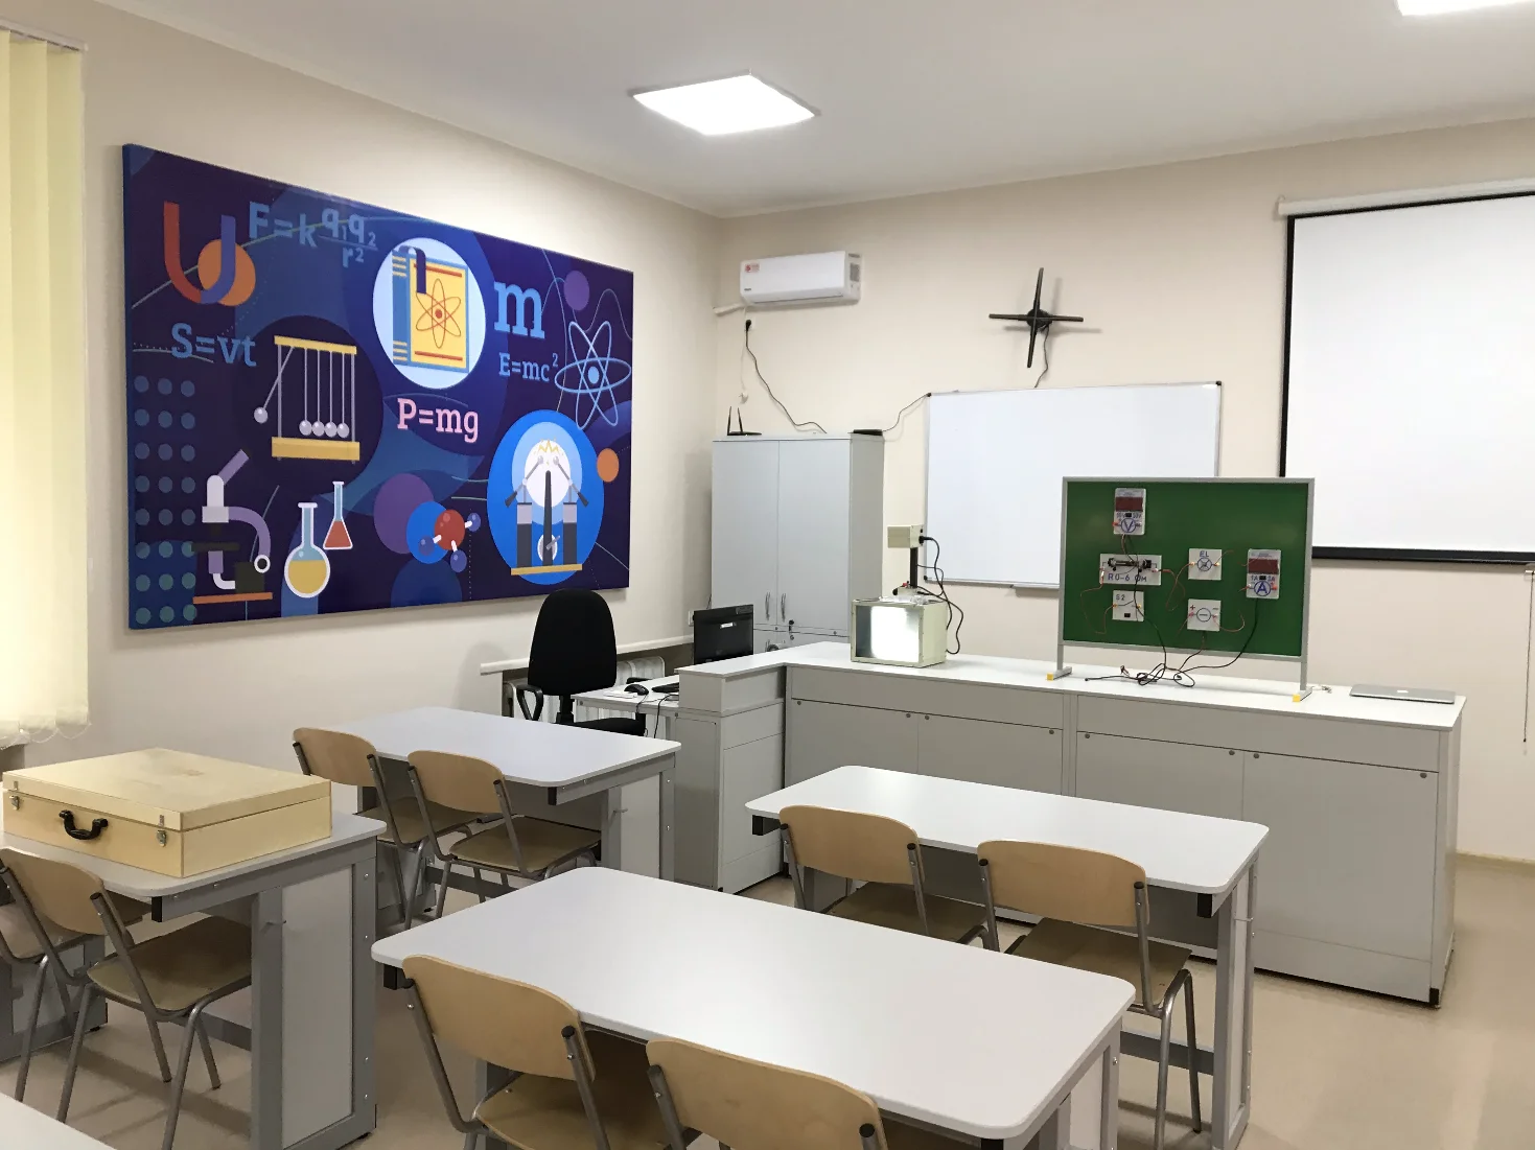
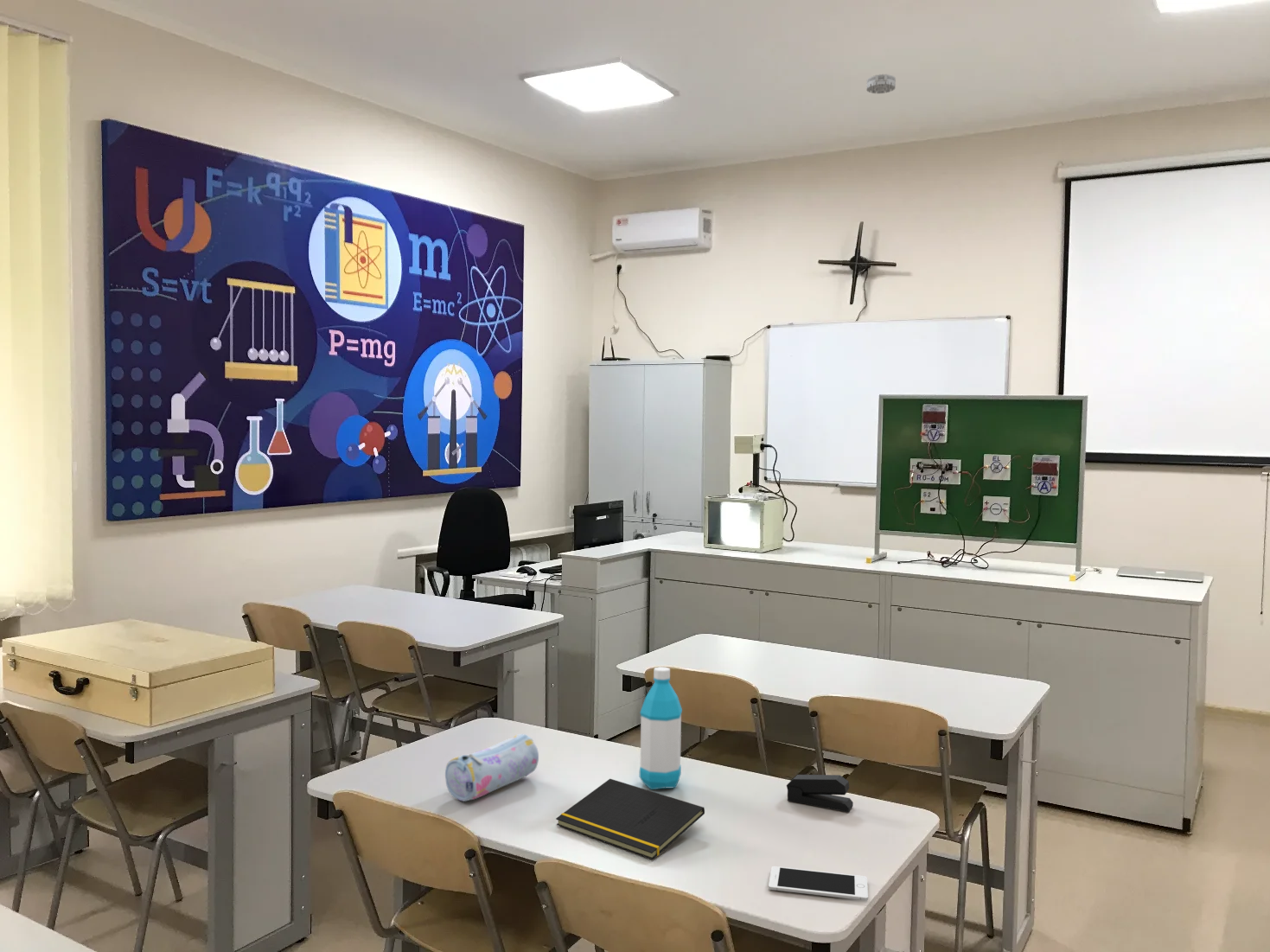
+ smoke detector (881, 83)
+ stapler (819, 789)
+ notepad (629, 815)
+ cell phone (818, 883)
+ pencil case (492, 765)
+ water bottle (661, 726)
